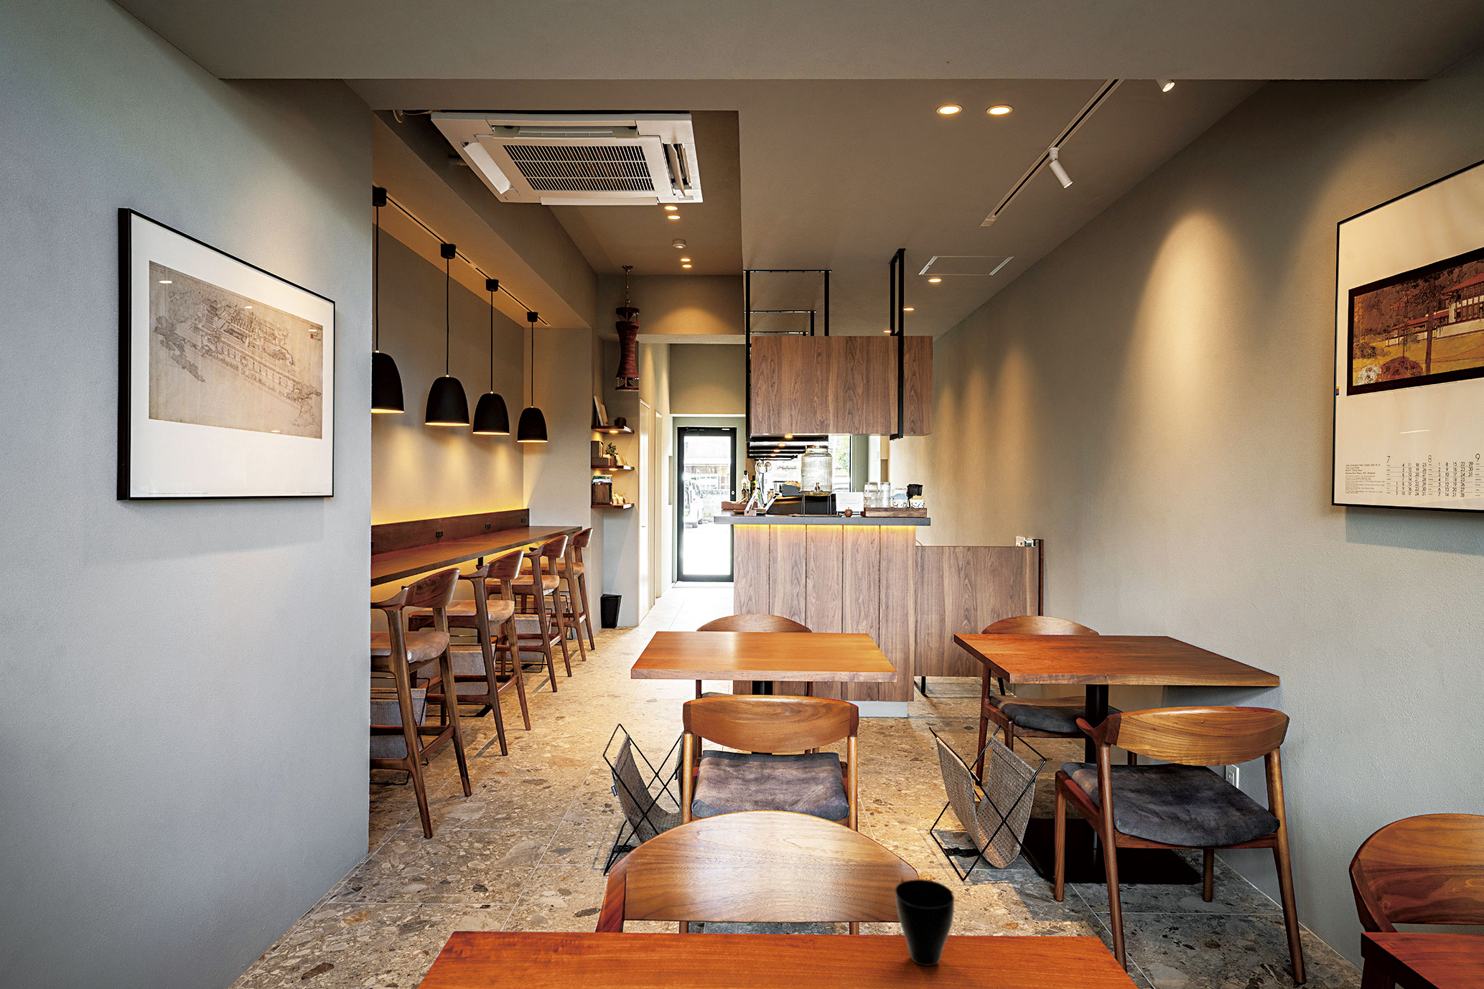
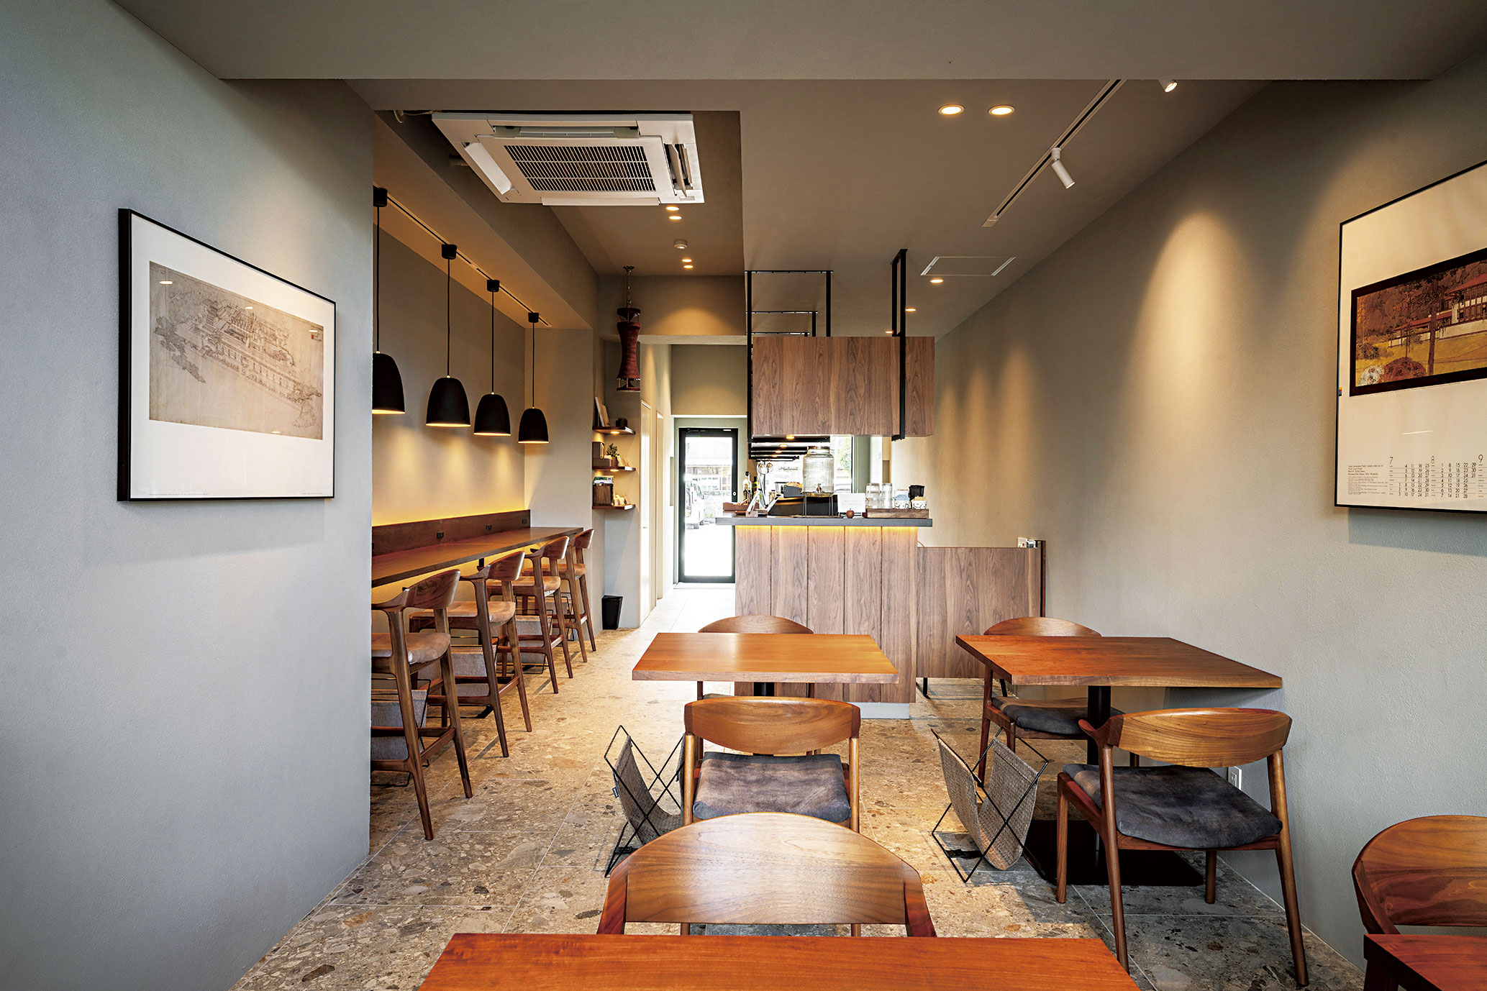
- cup (921, 919)
